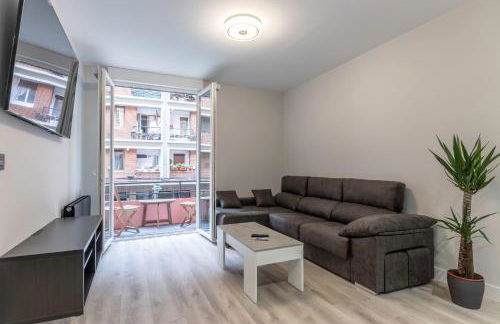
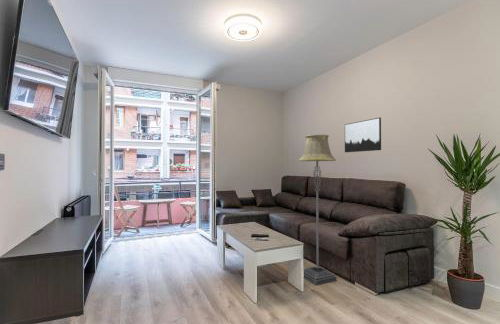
+ wall art (361, 136)
+ floor lamp (317, 206)
